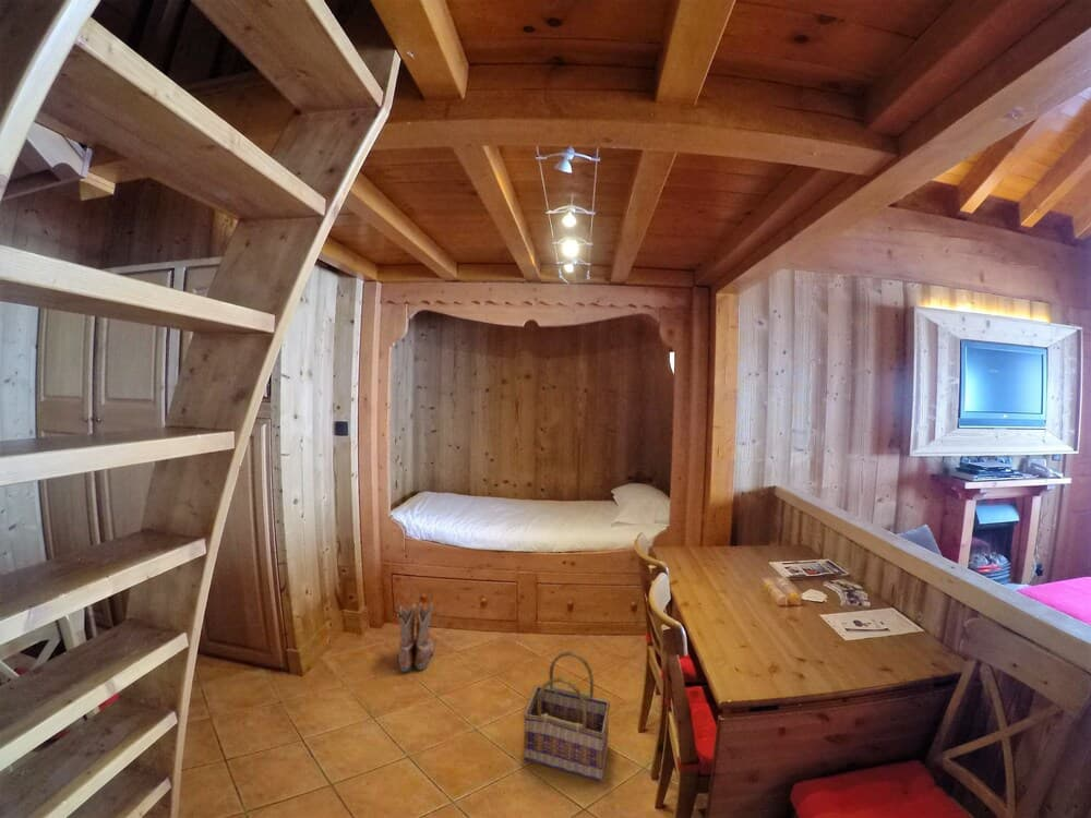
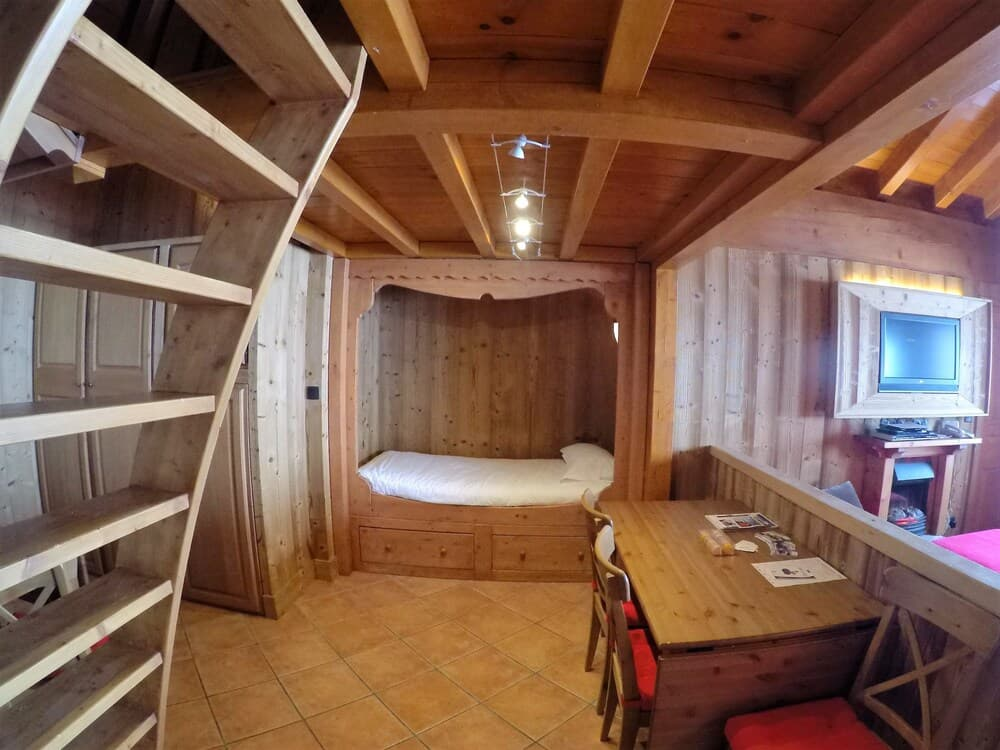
- boots (417, 627)
- basket (567, 708)
